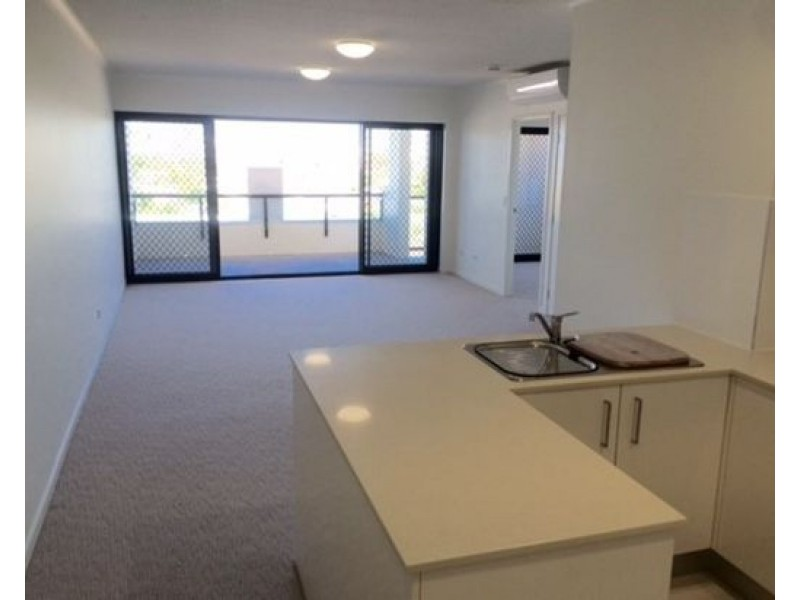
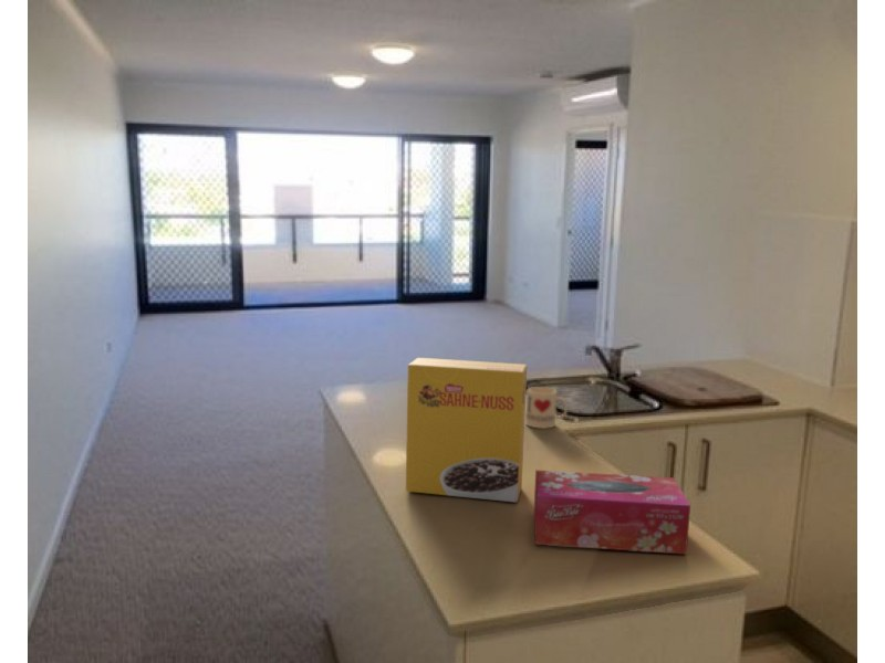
+ mug (546, 408)
+ tissue box (606, 509)
+ cereal box (466, 428)
